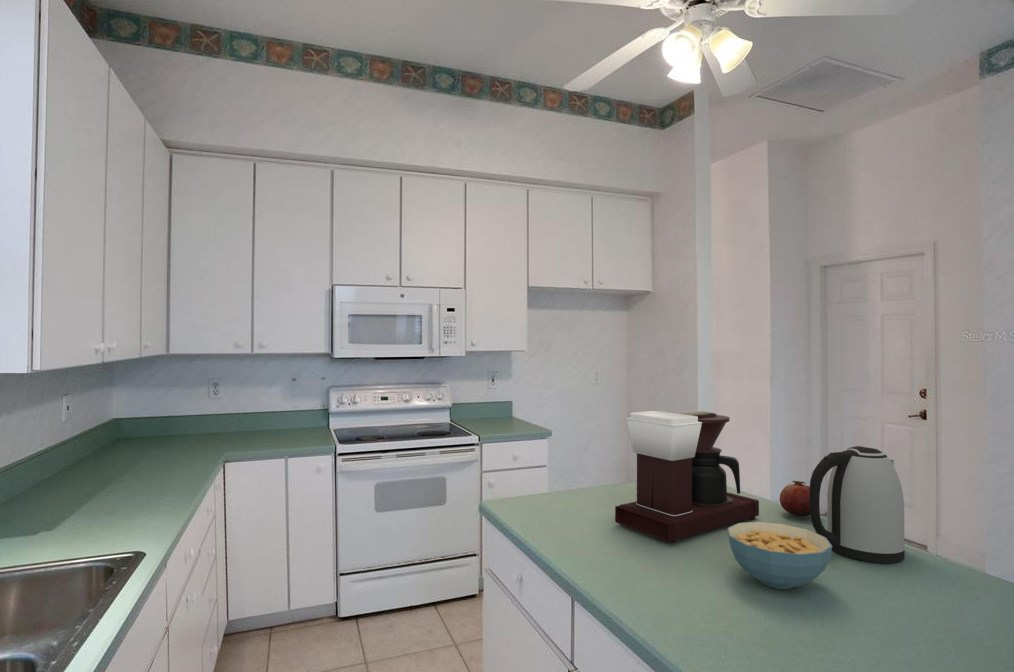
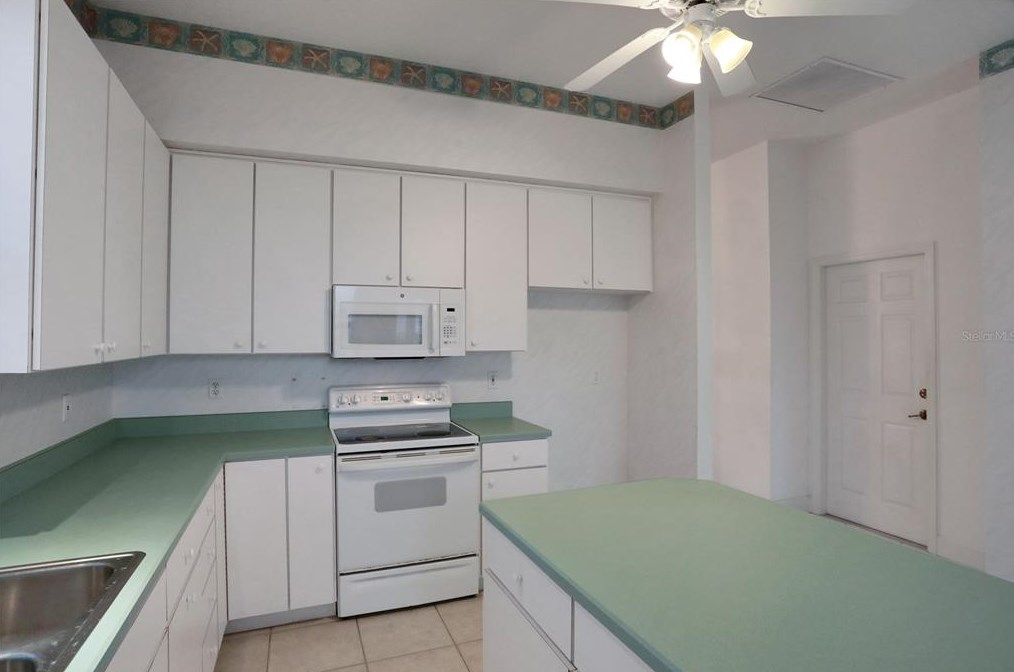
- kettle (853, 499)
- coffee maker (688, 466)
- fruit (799, 498)
- cereal bowl (777, 559)
